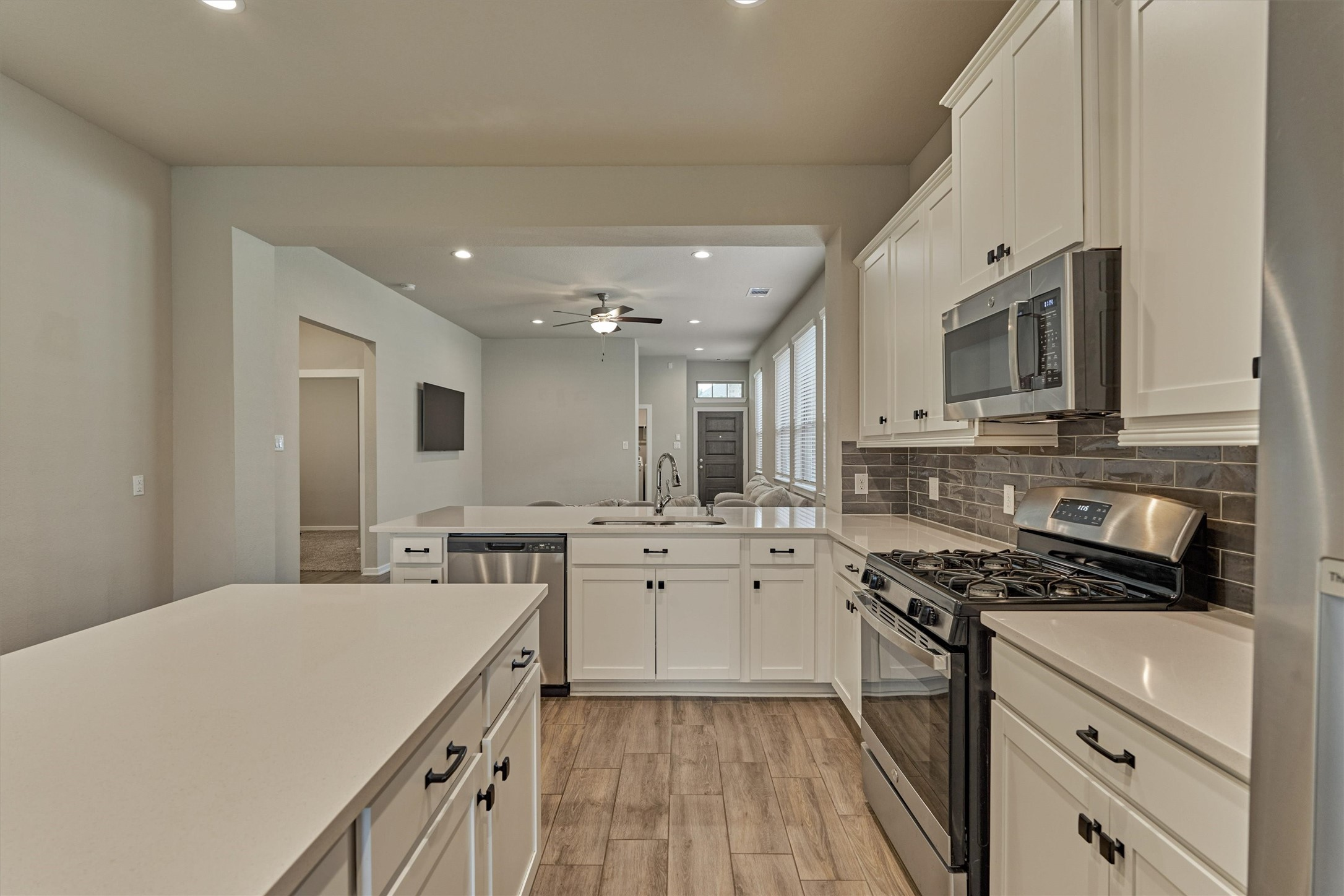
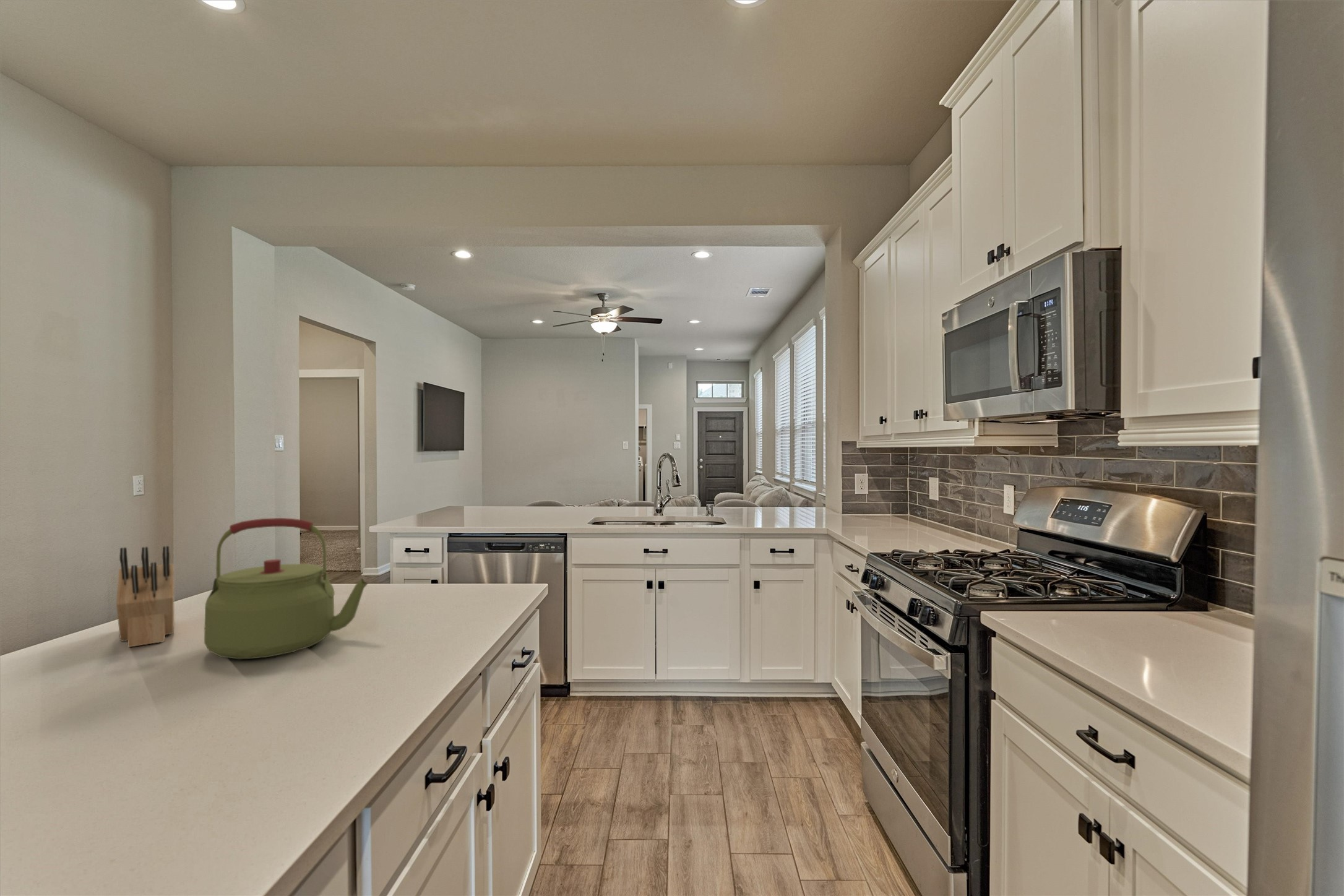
+ kettle (291, 580)
+ knife block (147, 588)
